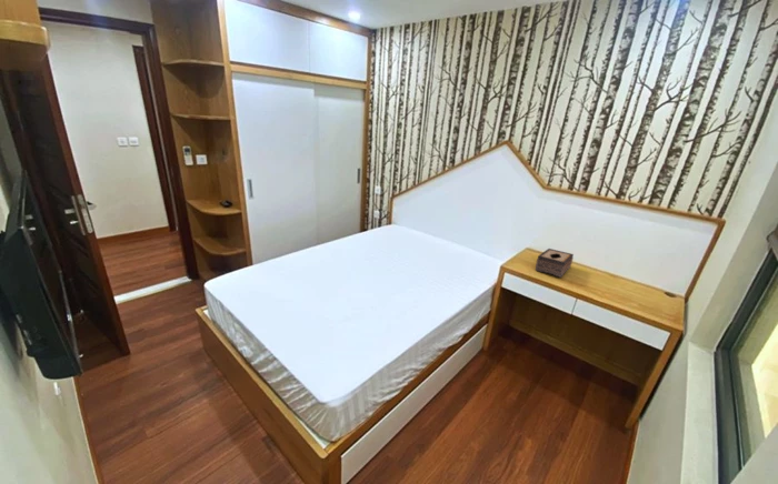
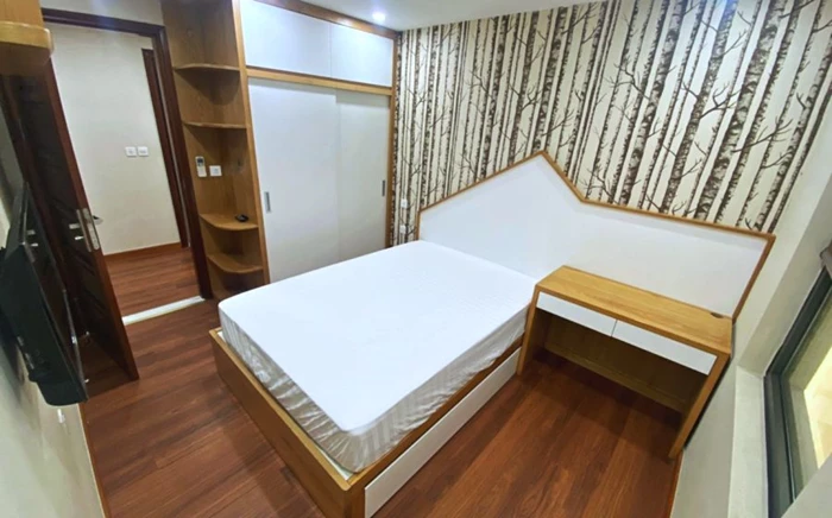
- tissue box (555, 262)
